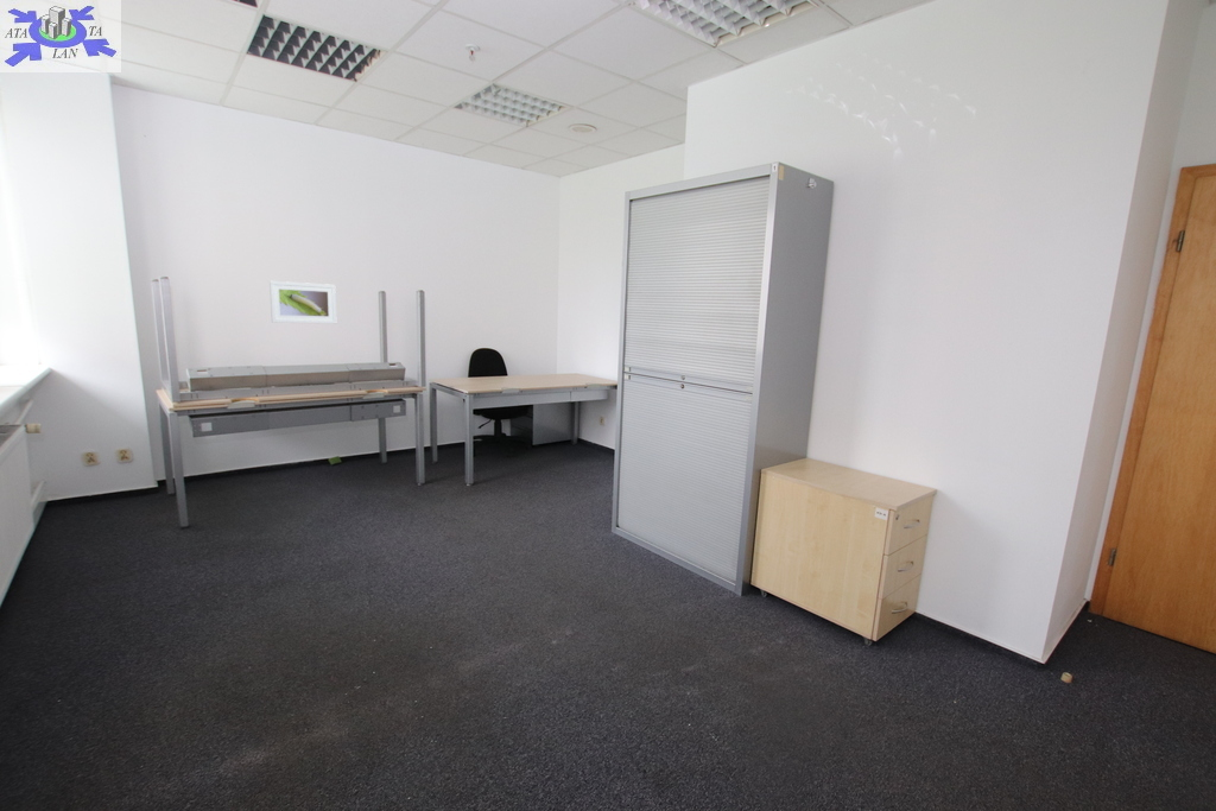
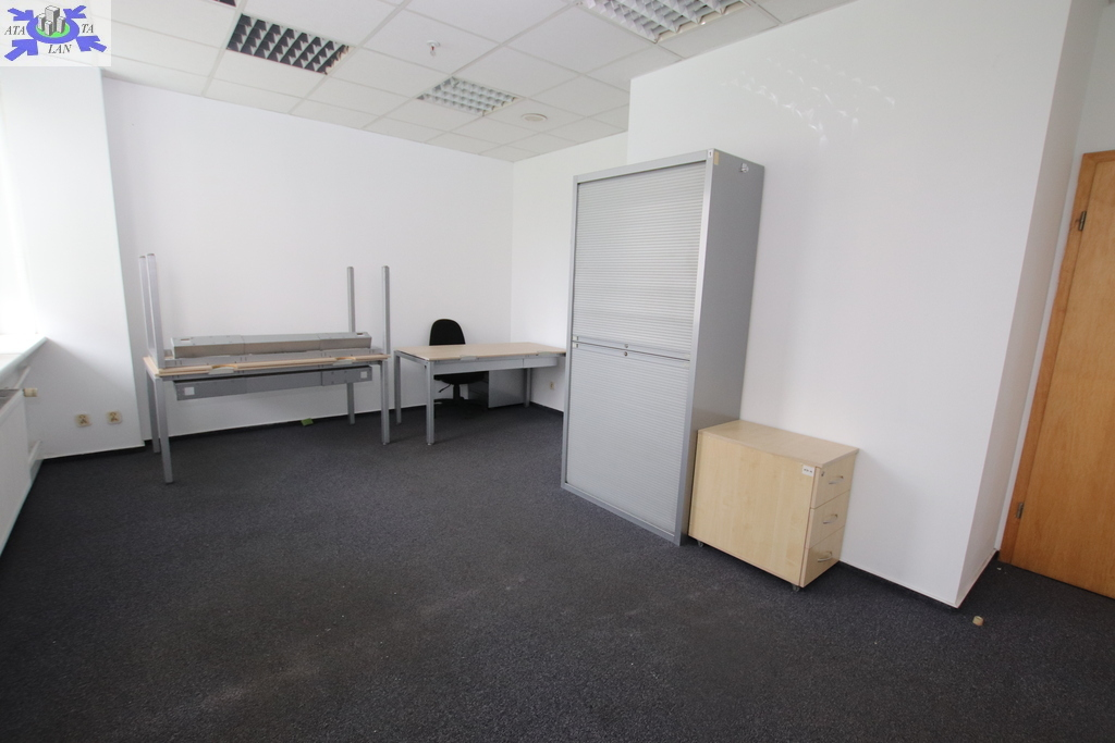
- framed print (304, 303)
